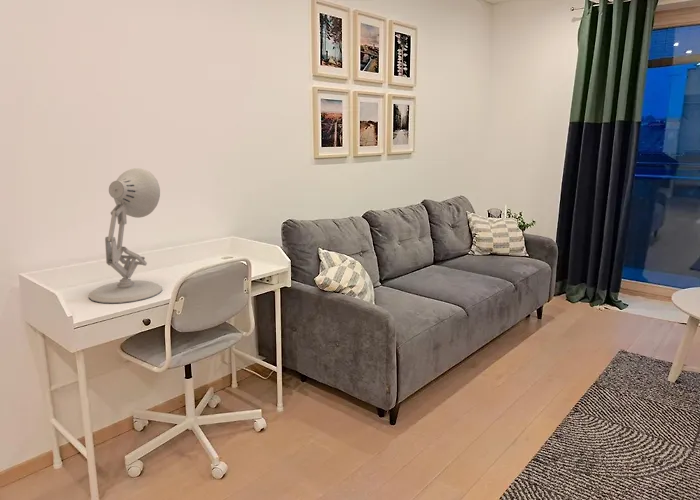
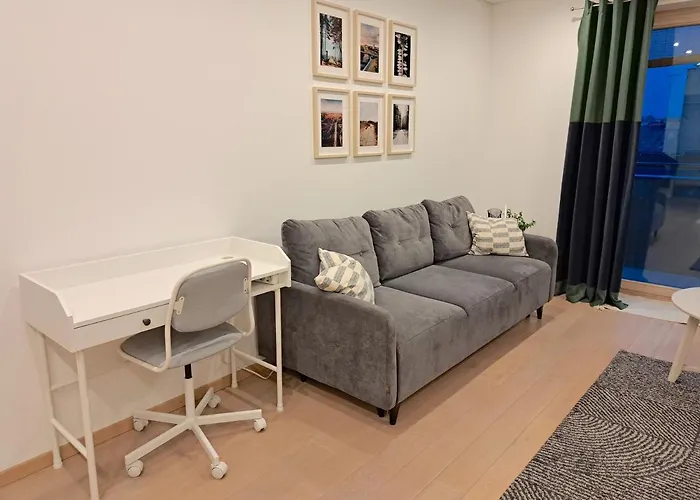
- desk lamp (123, 232)
